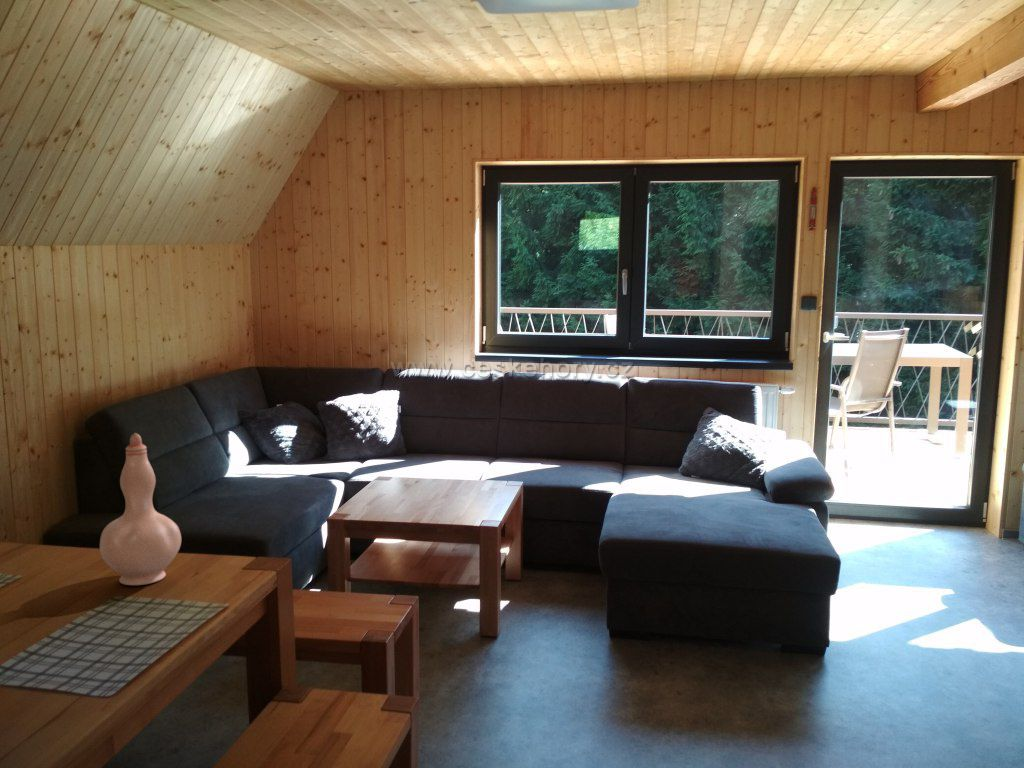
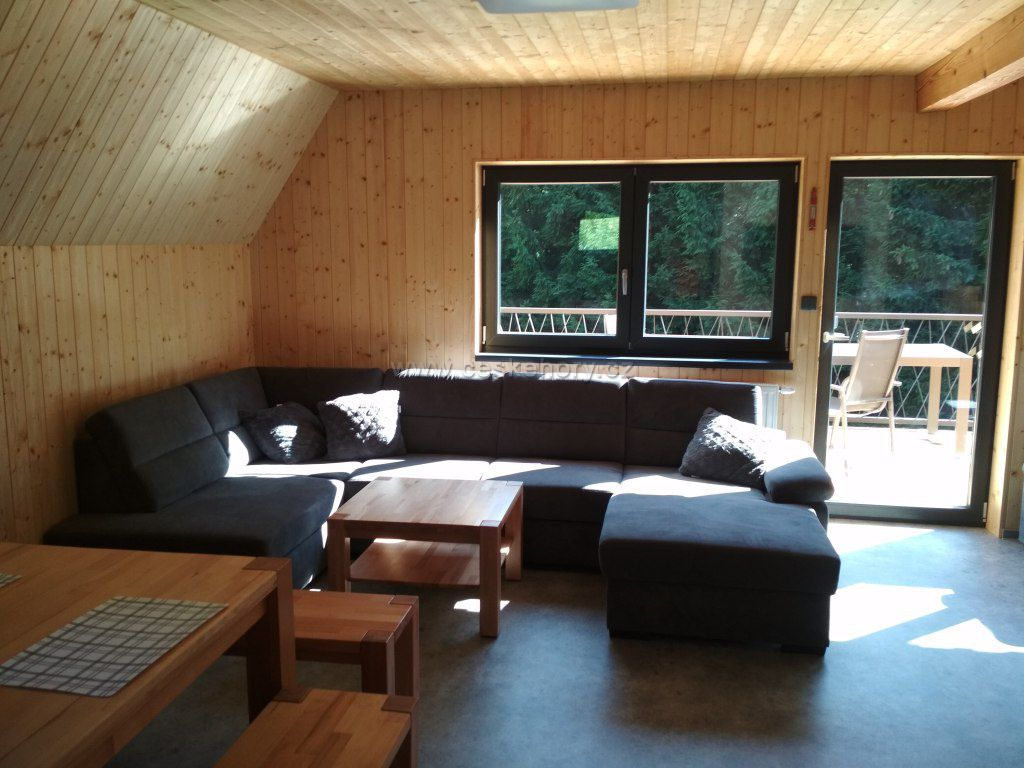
- vase (139, 506)
